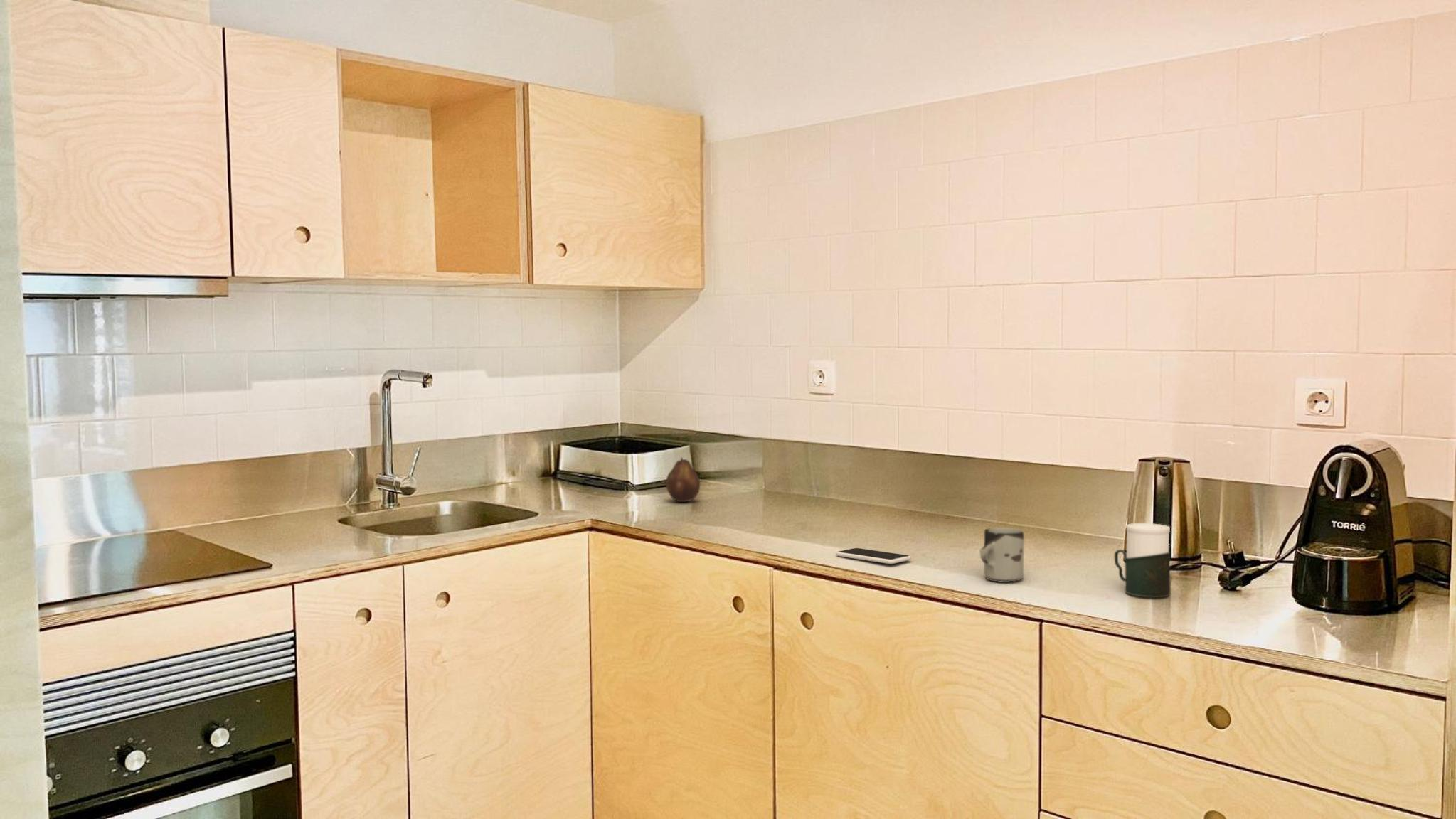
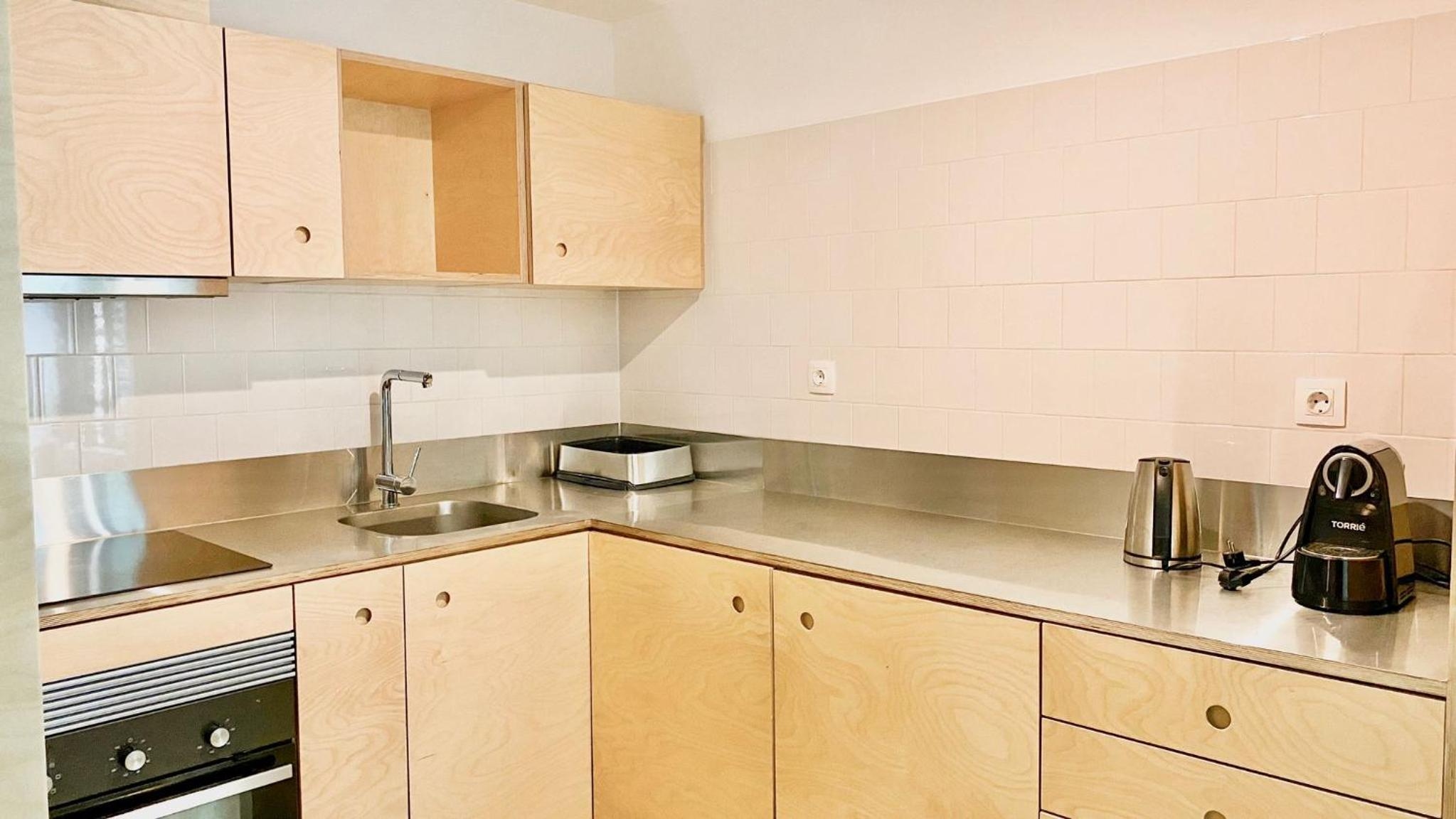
- smartphone (873, 555)
- cup (1140, 558)
- cup (999, 555)
- fruit (683, 479)
